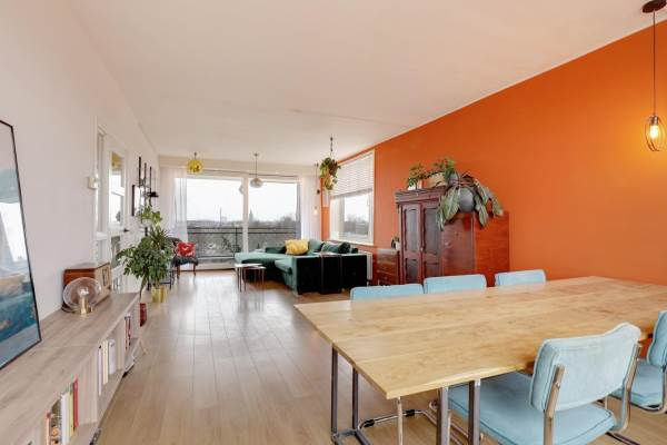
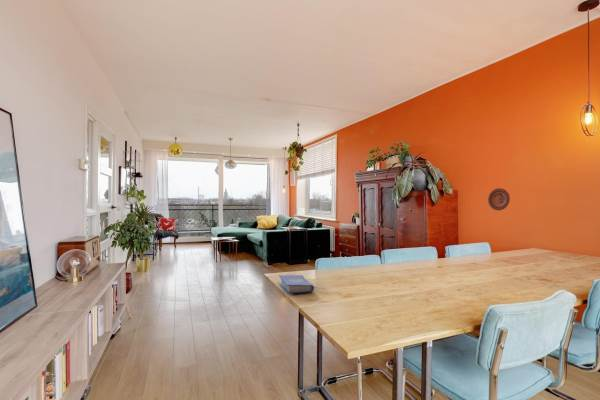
+ decorative plate (498, 199)
+ hardcover book (295, 283)
